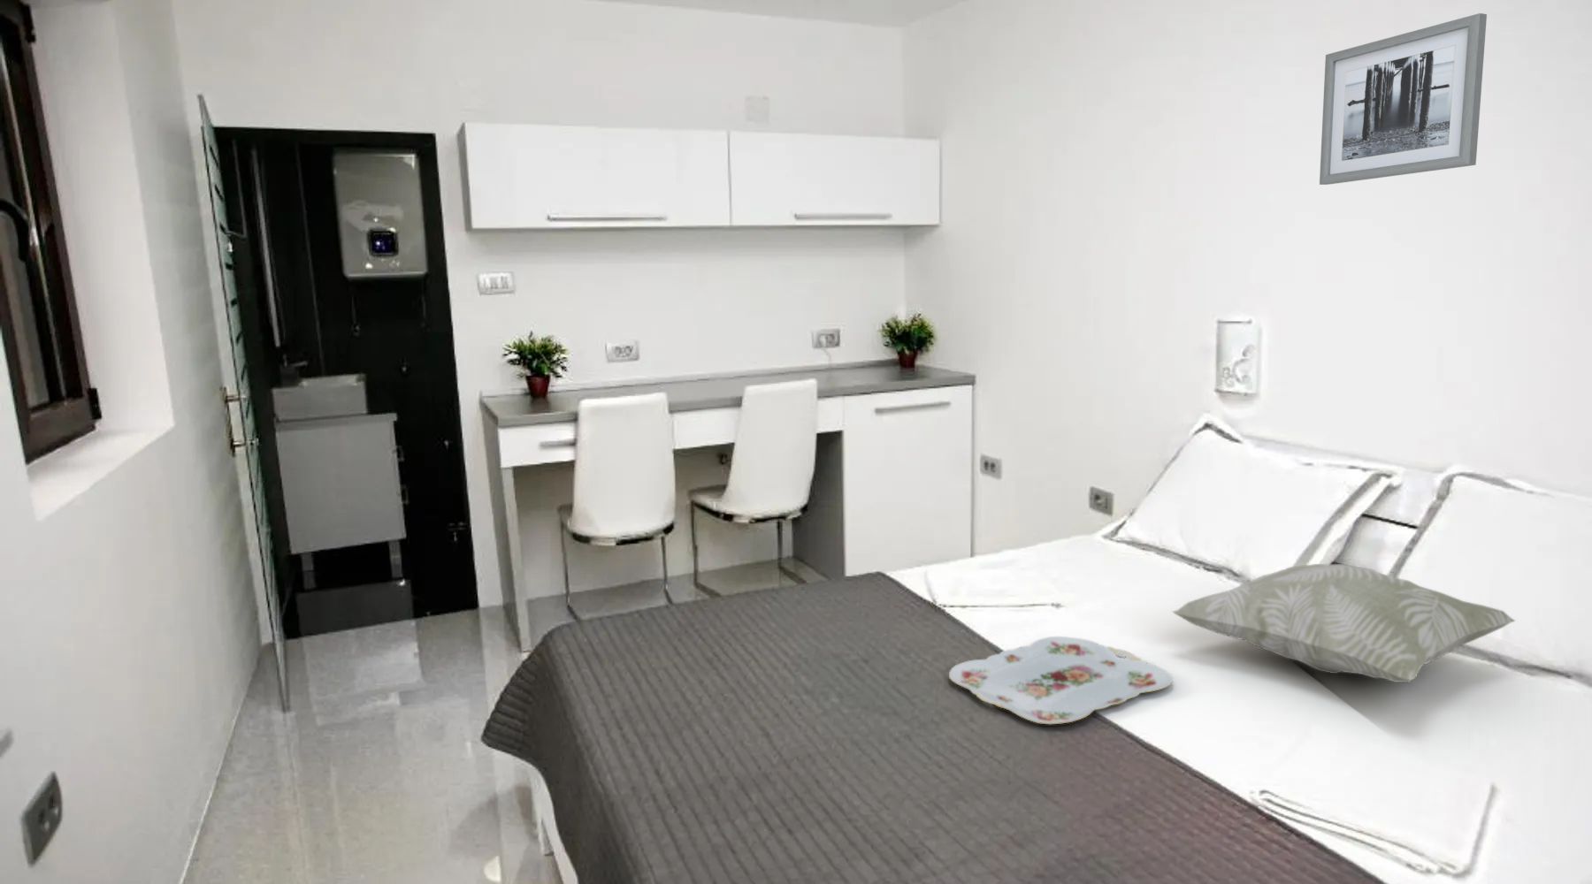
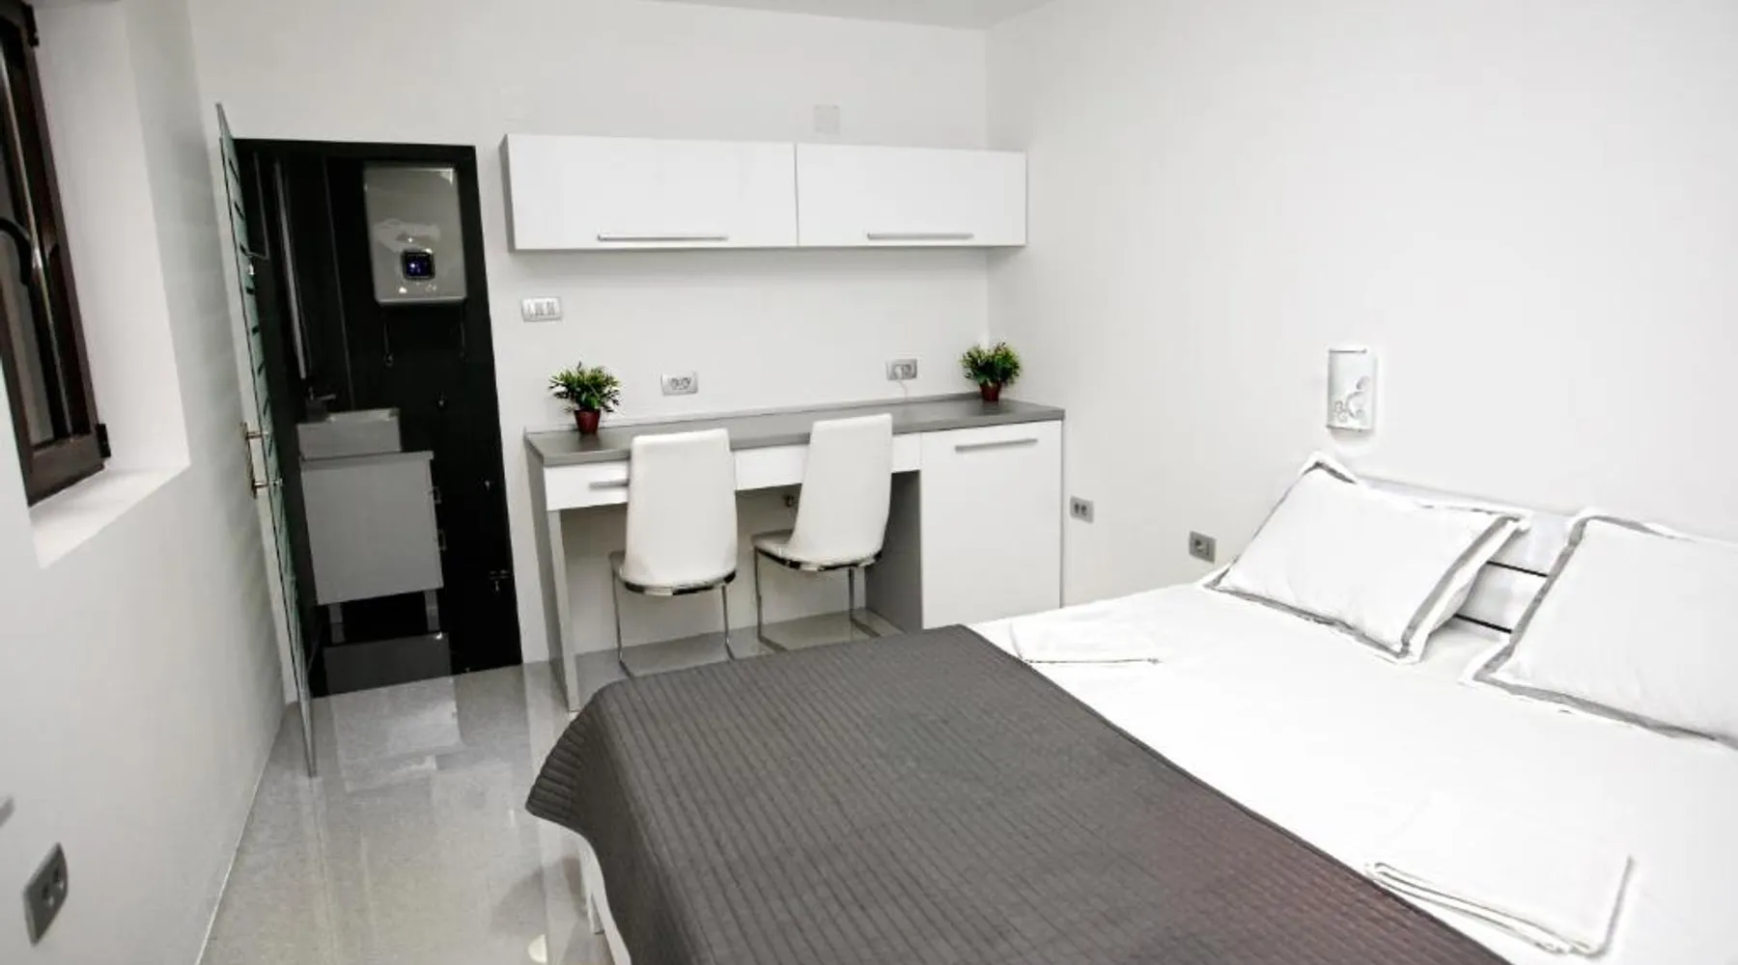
- decorative pillow (1339, 616)
- wall art (1396, 106)
- serving tray (1058, 677)
